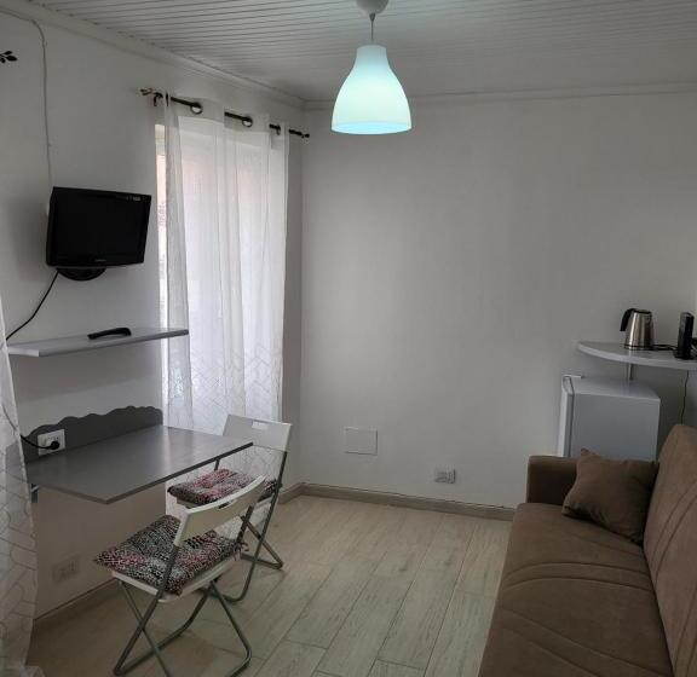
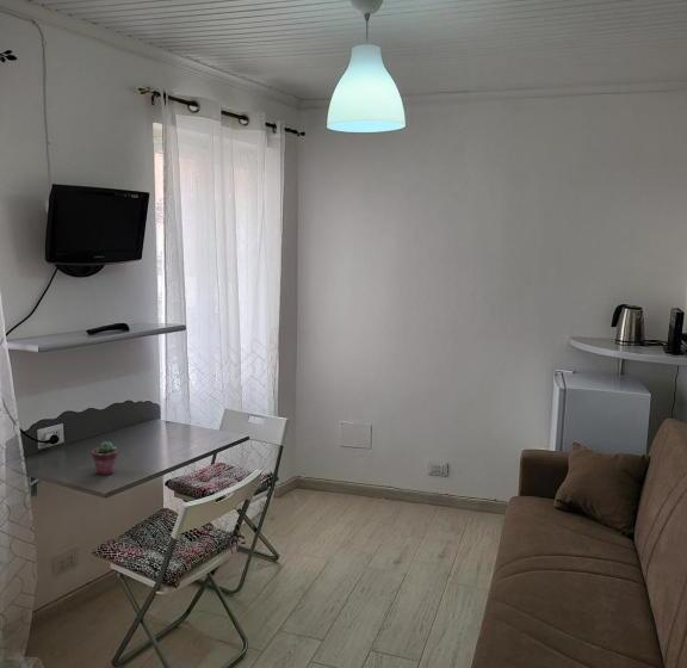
+ potted succulent (105, 457)
